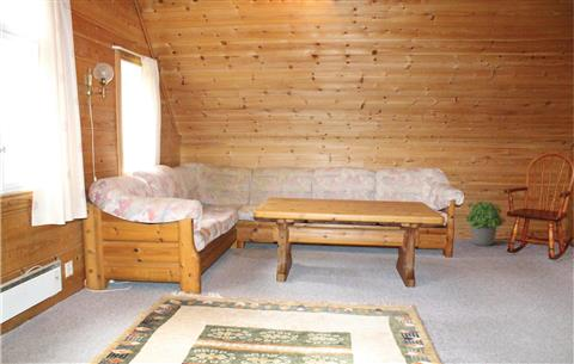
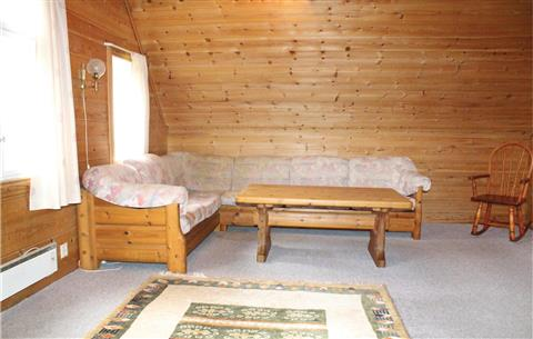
- potted plant (484, 222)
